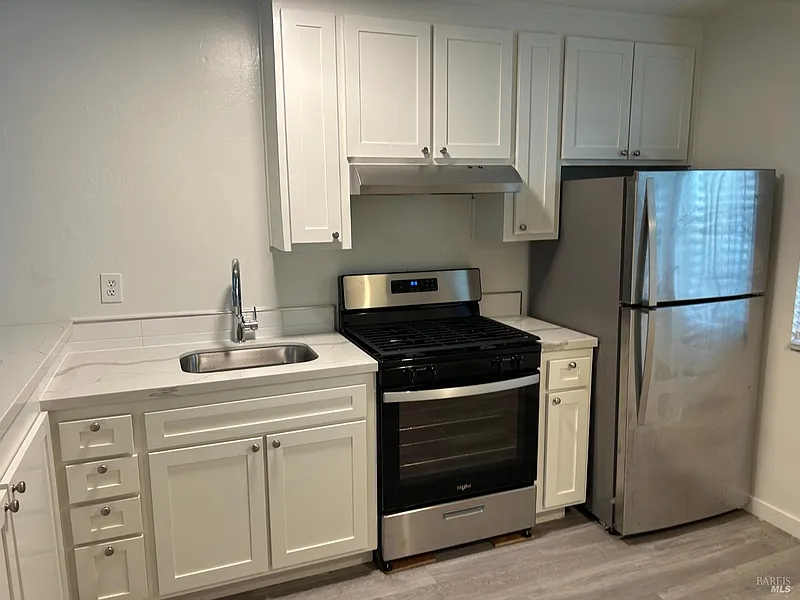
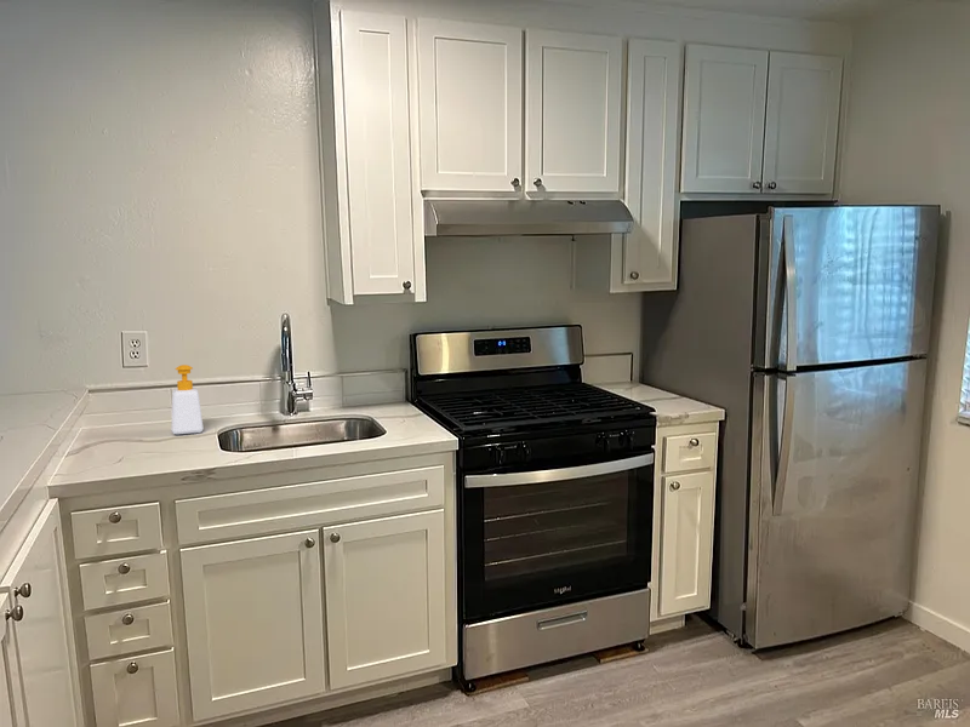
+ soap bottle (186, 396)
